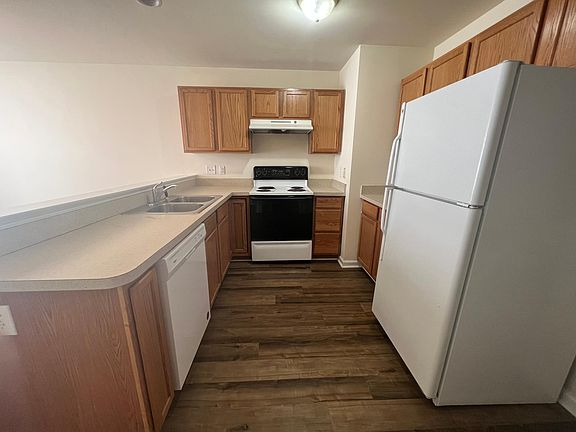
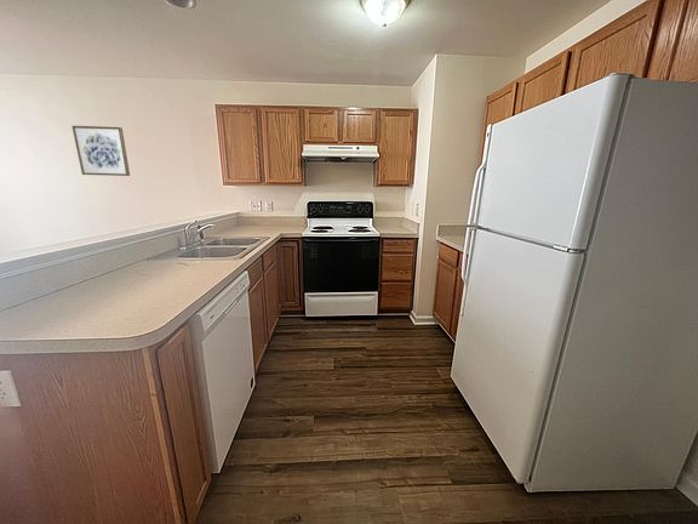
+ wall art (102, 150)
